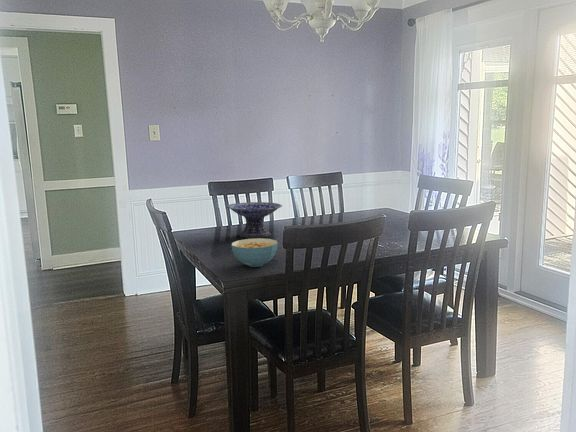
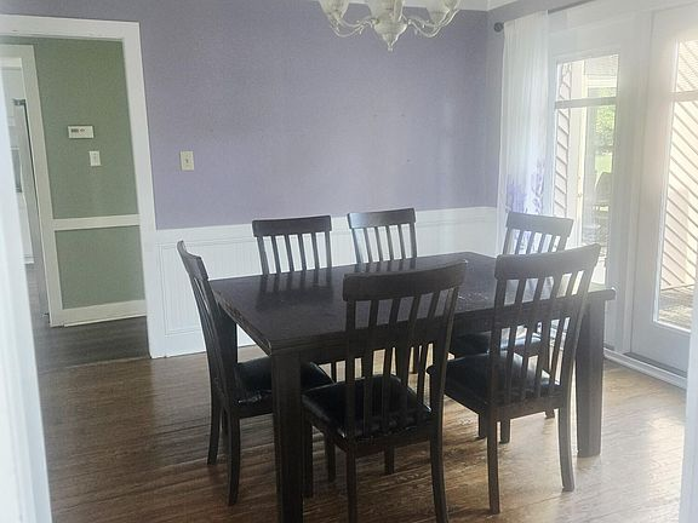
- cereal bowl (255, 254)
- decorative bowl (254, 220)
